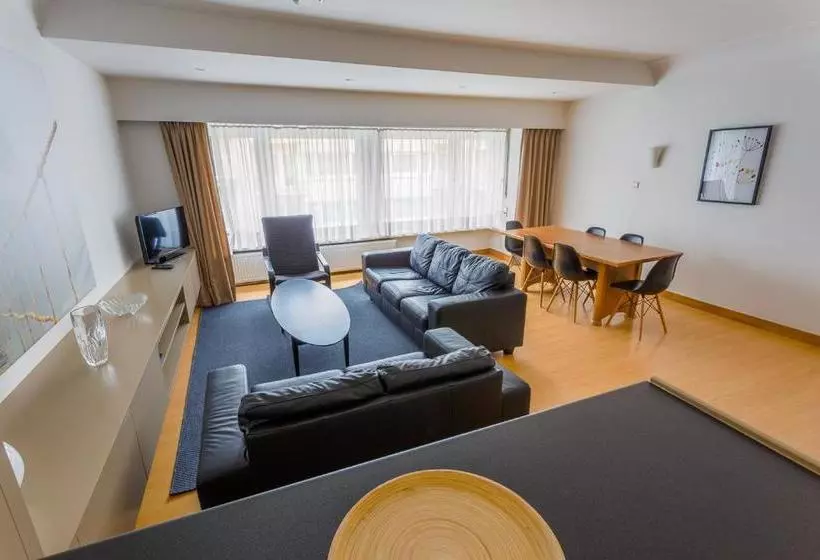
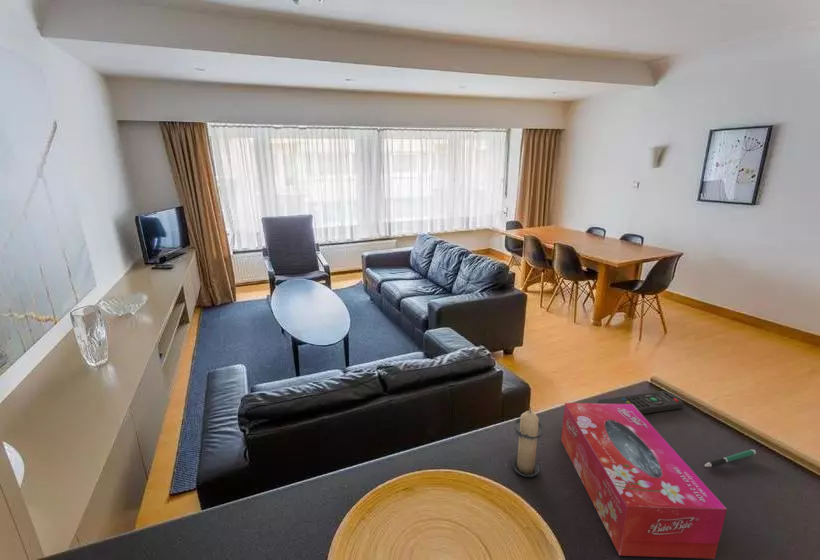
+ remote control (640, 403)
+ tissue box (626, 467)
+ candle (527, 439)
+ pen (730, 458)
